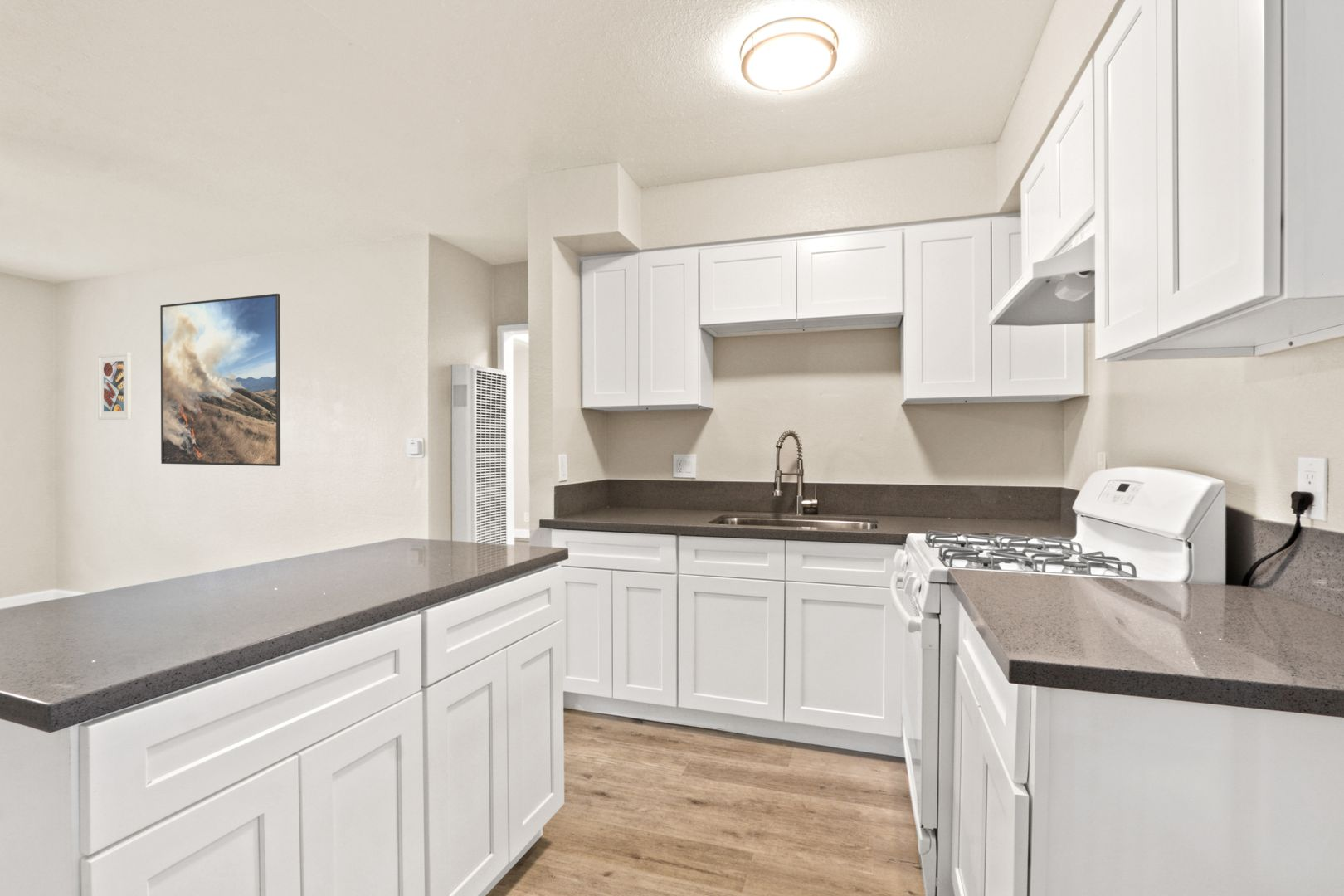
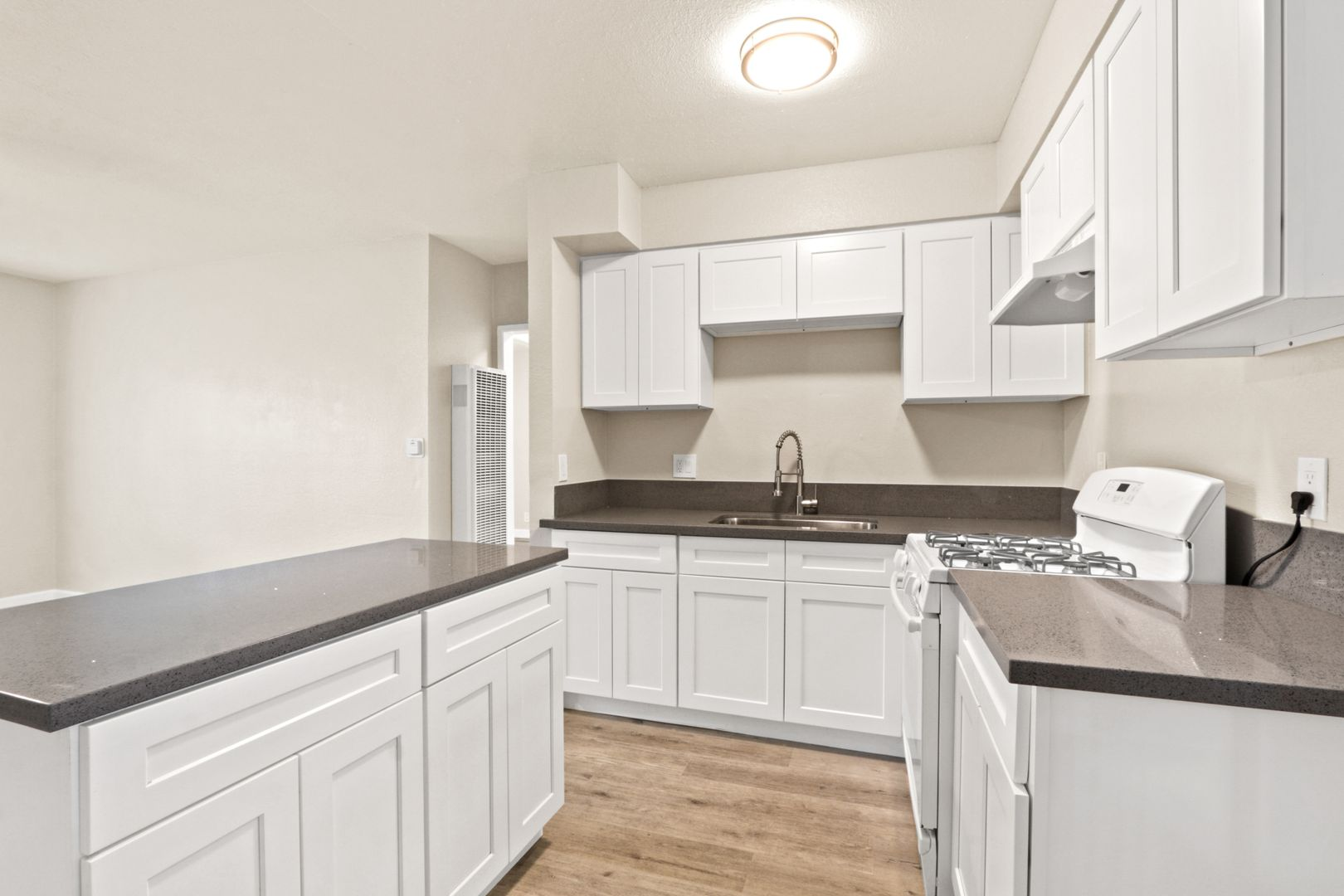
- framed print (217, 382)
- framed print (114, 386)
